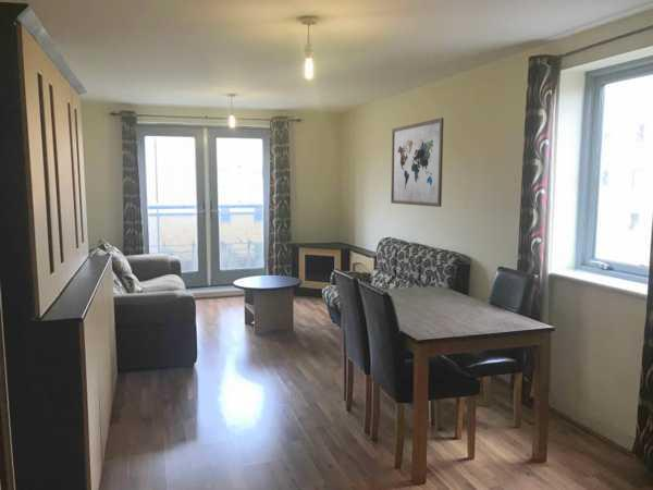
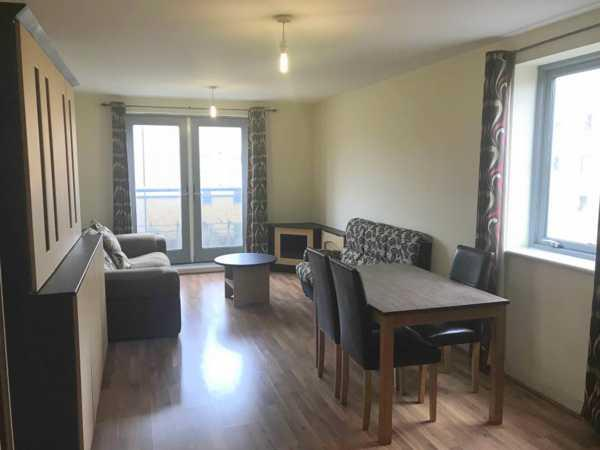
- wall art (415, 164)
